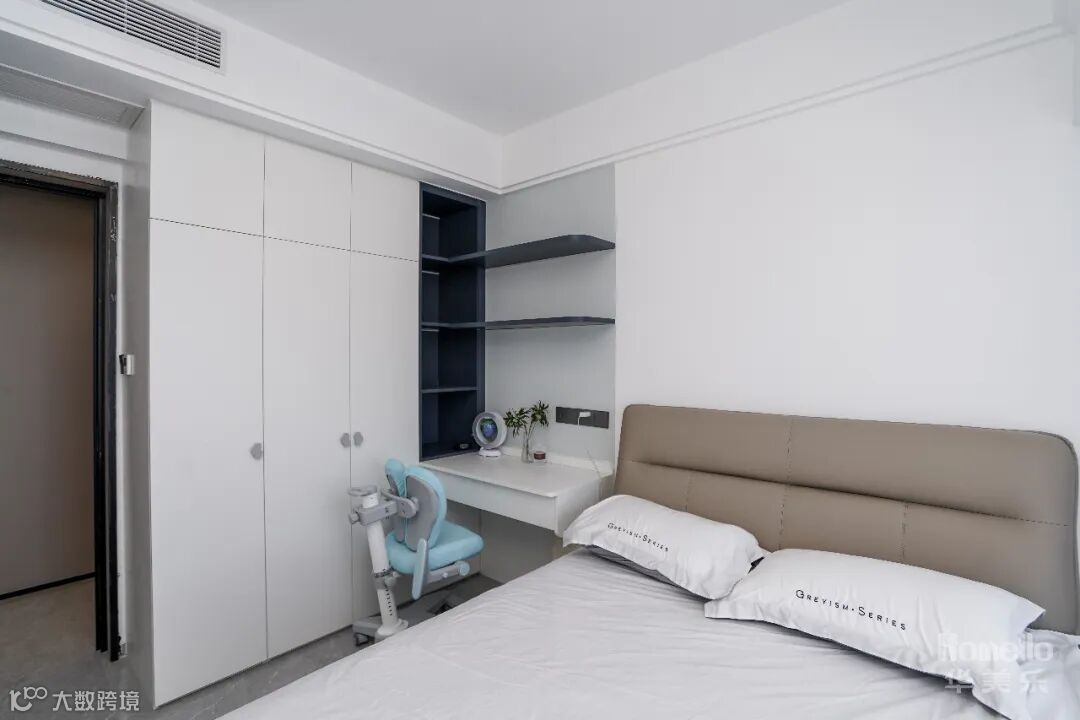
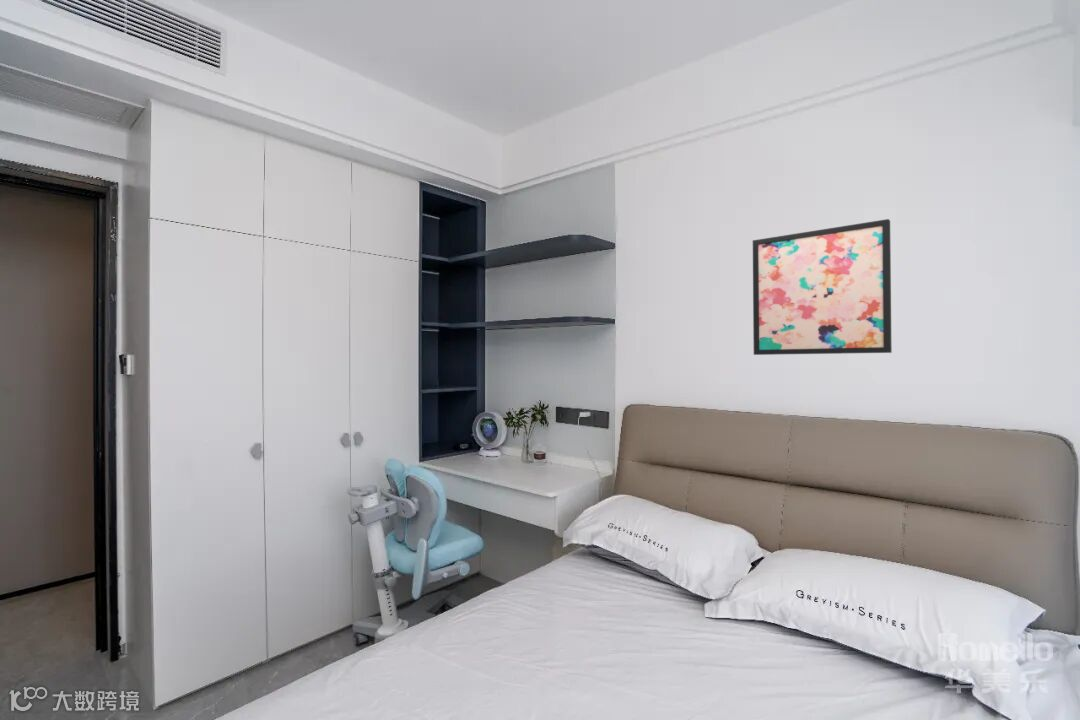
+ wall art (817, 292)
